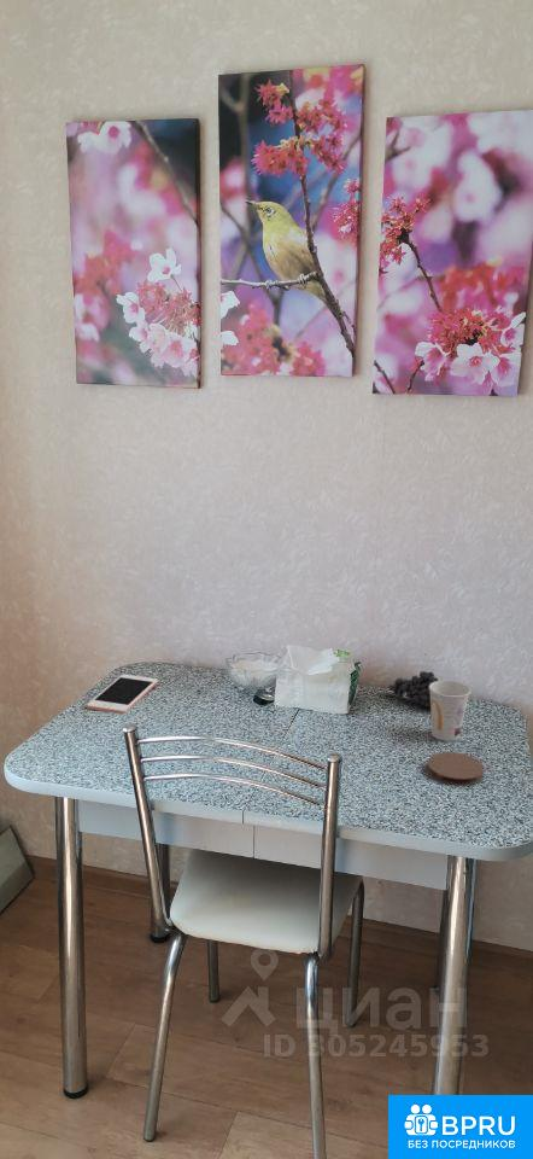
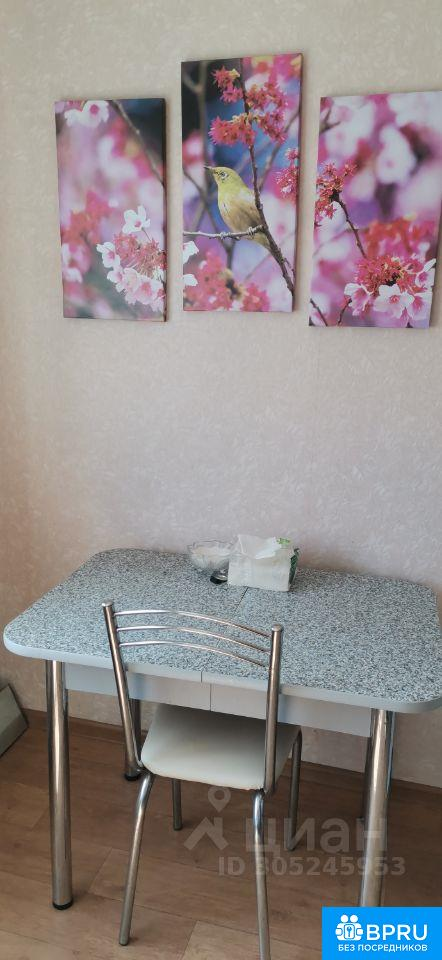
- coaster (455, 768)
- fruit (418, 686)
- cup (447, 711)
- cell phone (123, 693)
